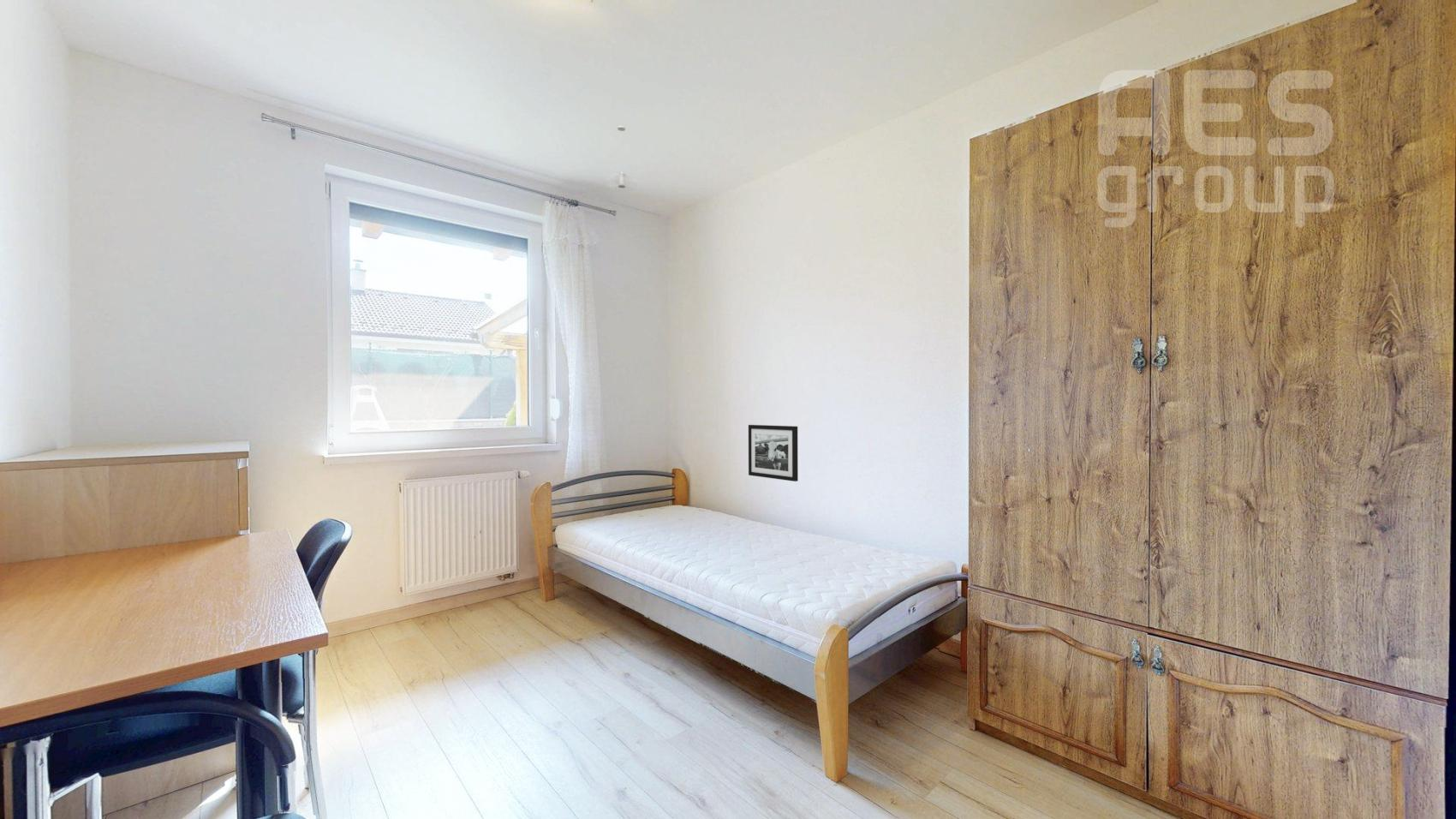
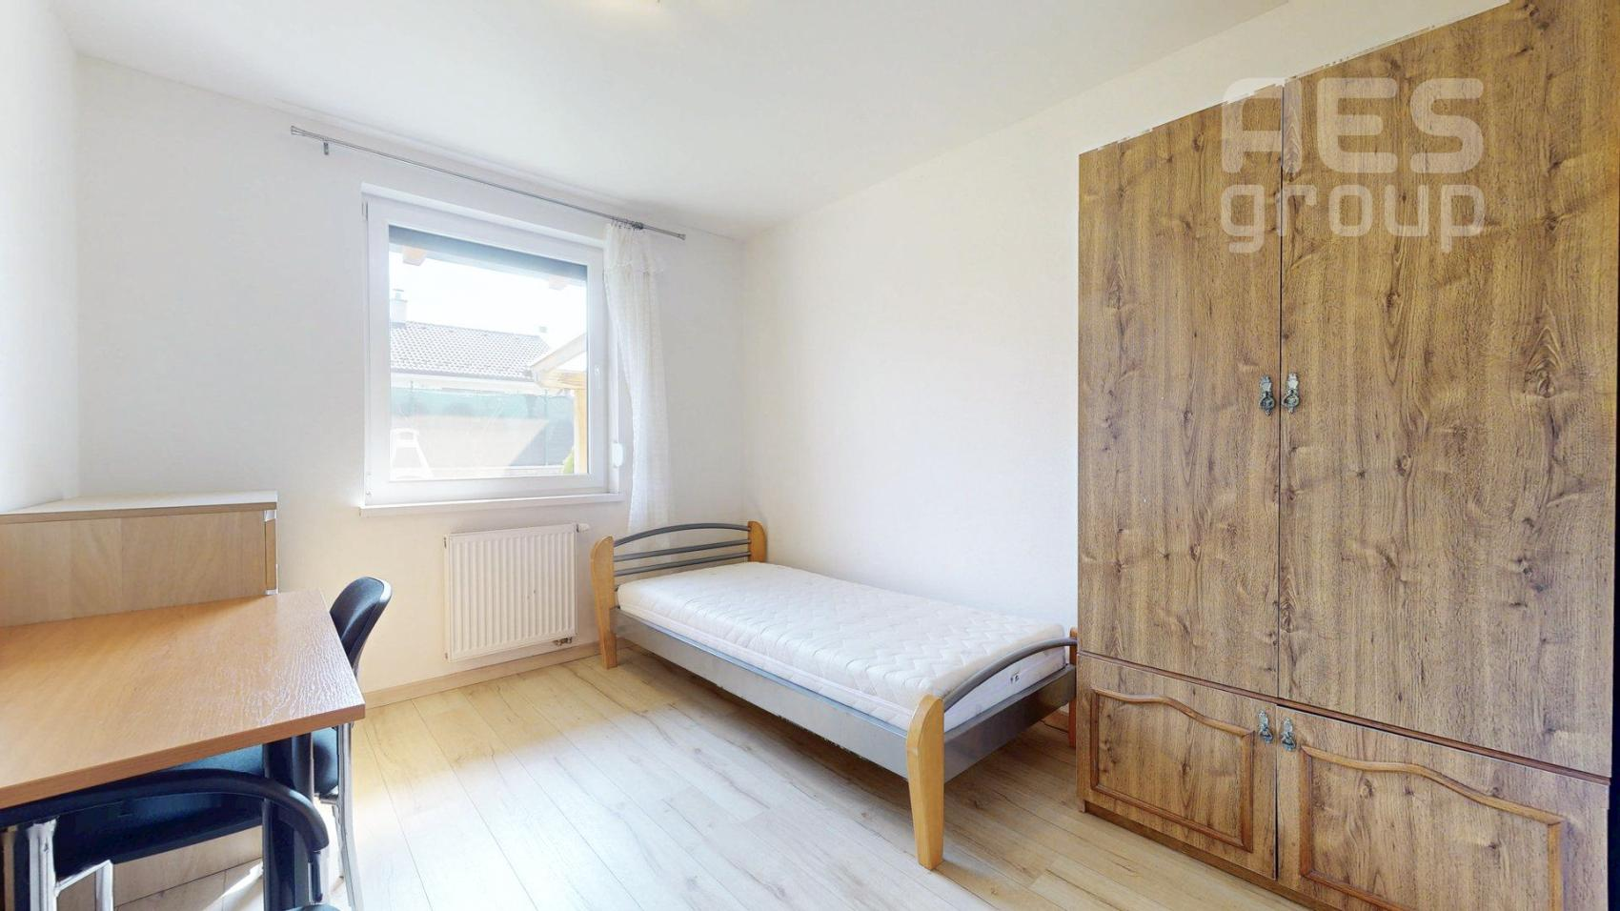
- pendant light (621, 146)
- picture frame (772, 451)
